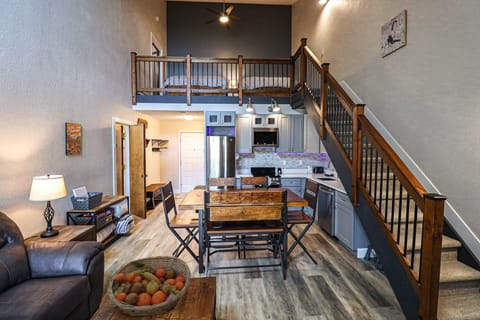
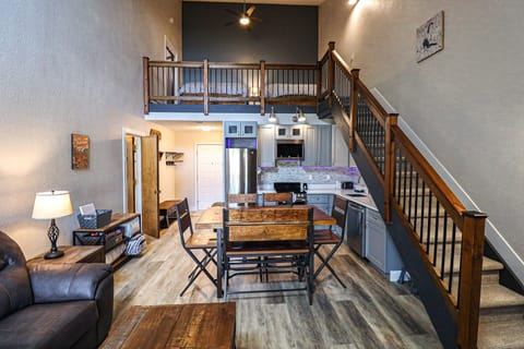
- fruit basket (151, 284)
